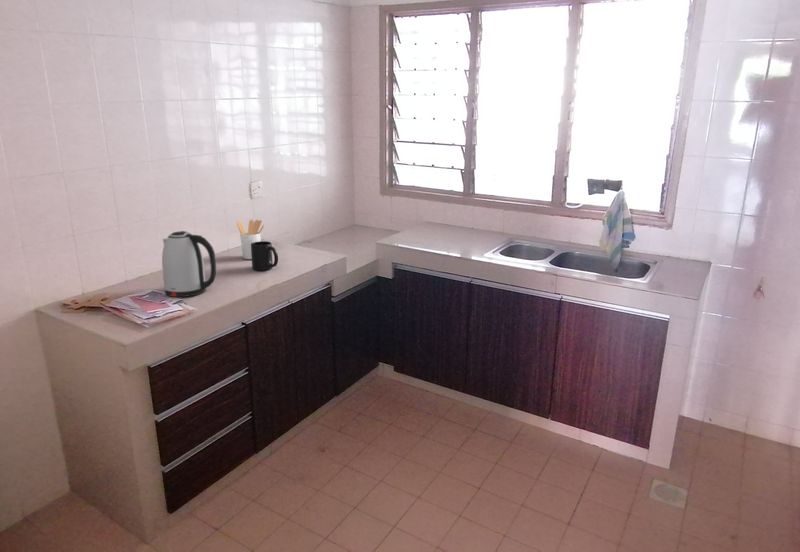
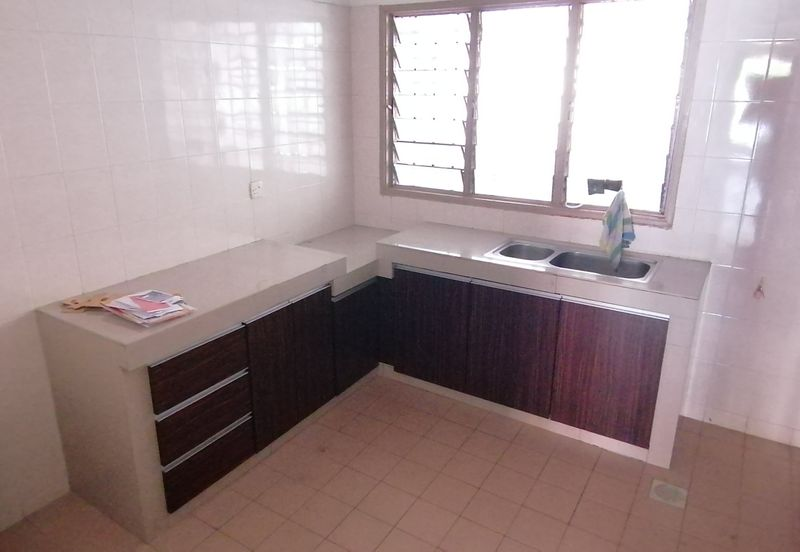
- mug (264, 256)
- kettle (189, 262)
- utensil holder (252, 238)
